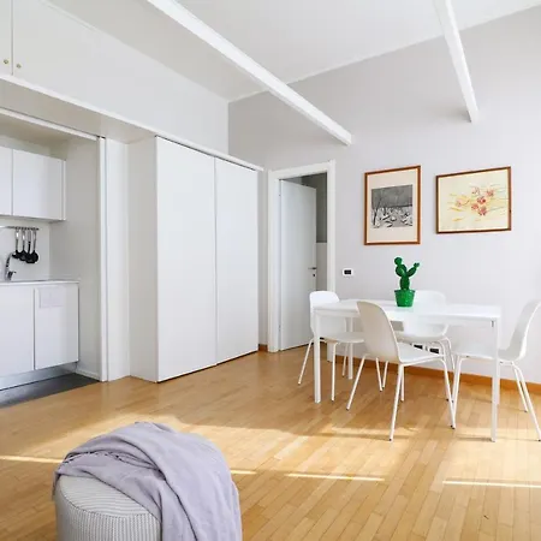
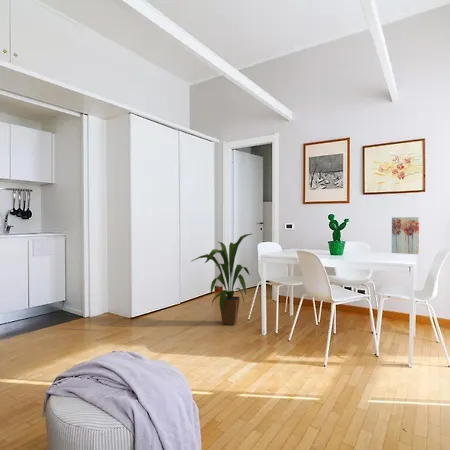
+ house plant (222, 278)
+ wall art (405, 235)
